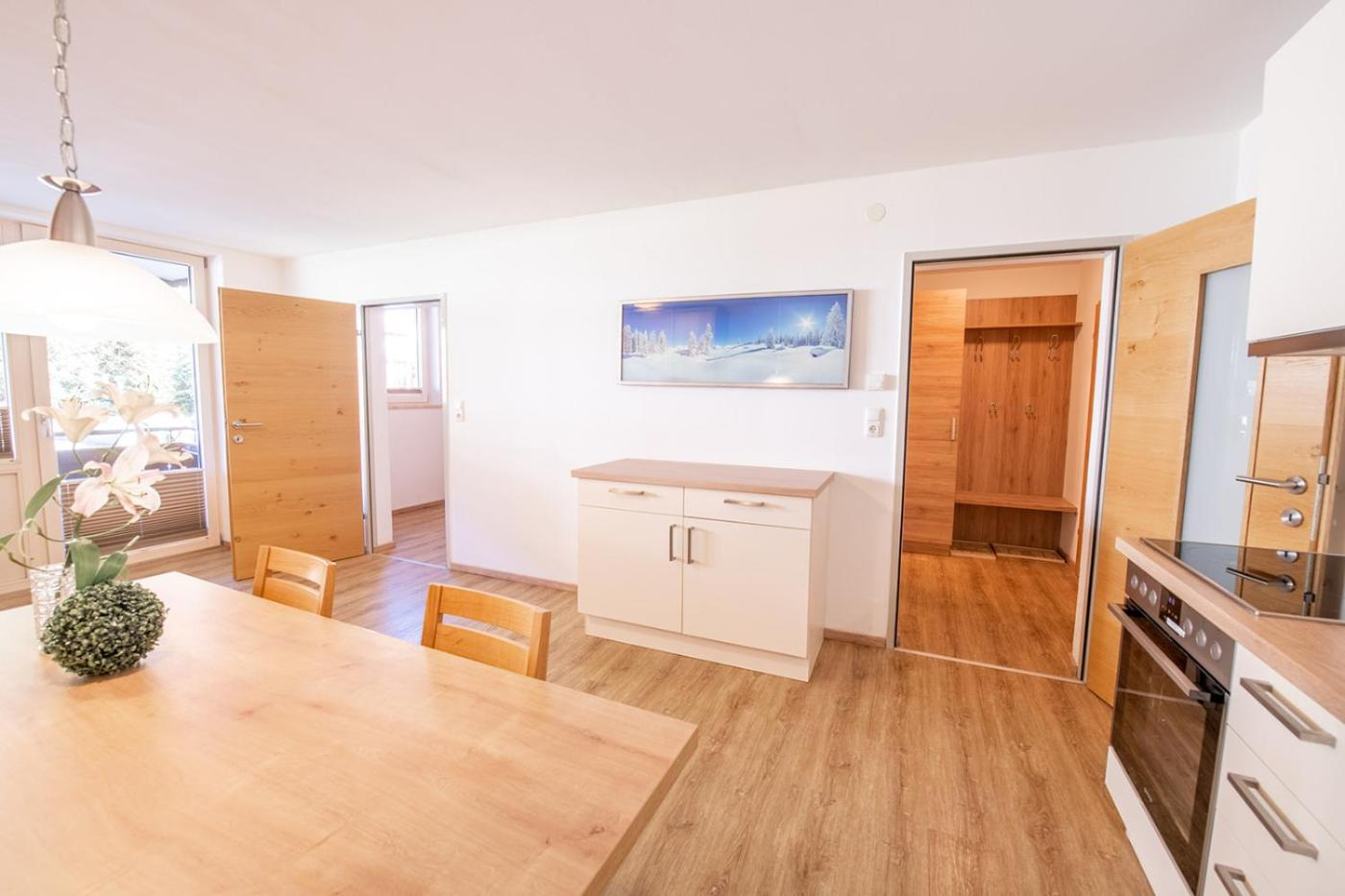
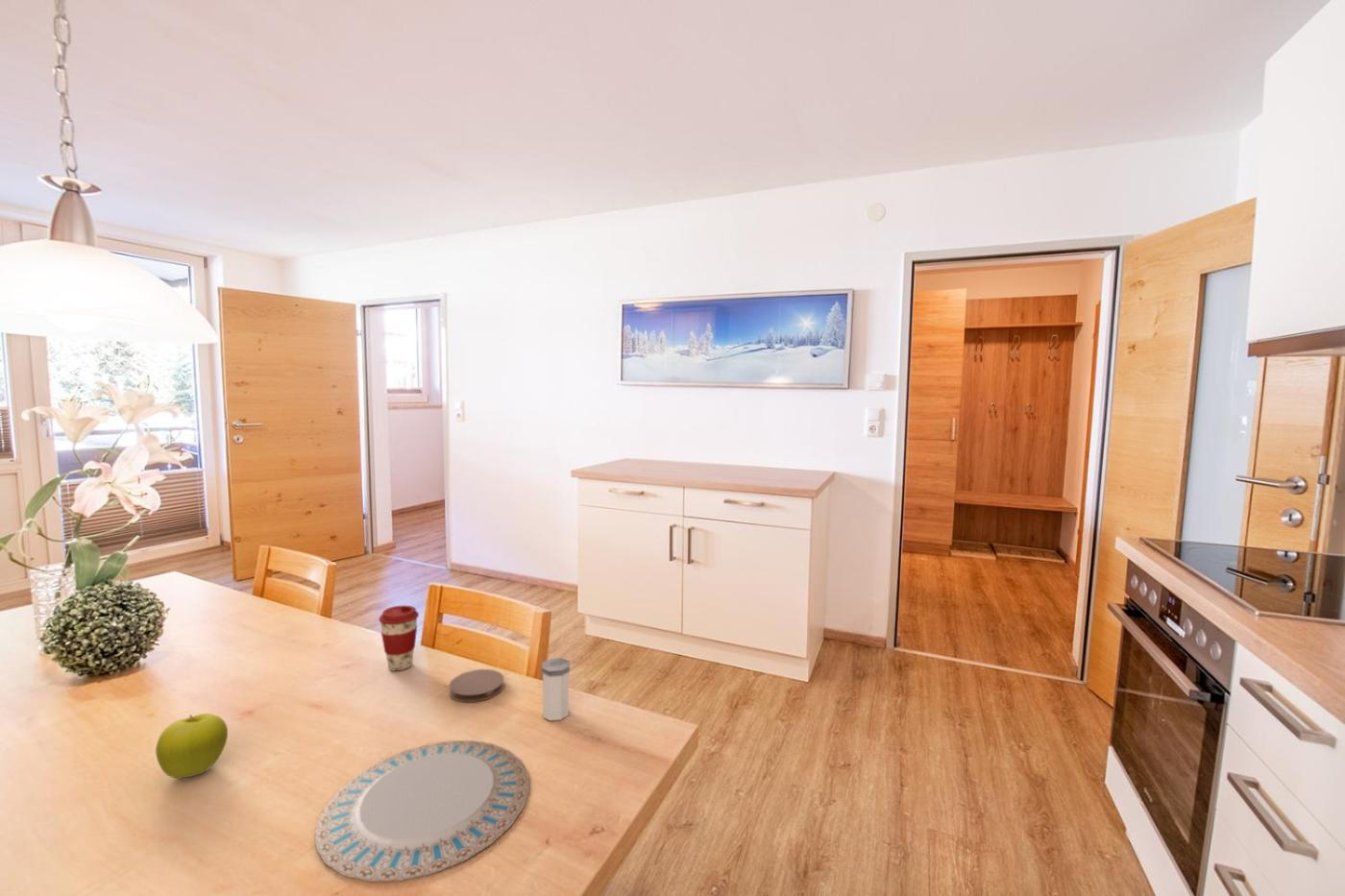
+ salt shaker (555, 689)
+ chinaware (429, 794)
+ fruit (193, 743)
+ coaster (477, 685)
+ coffee cup (399, 638)
